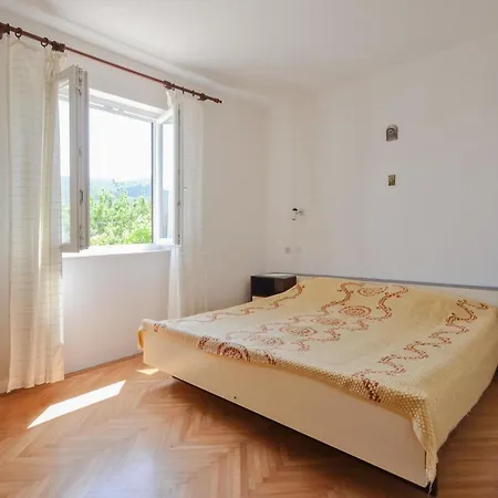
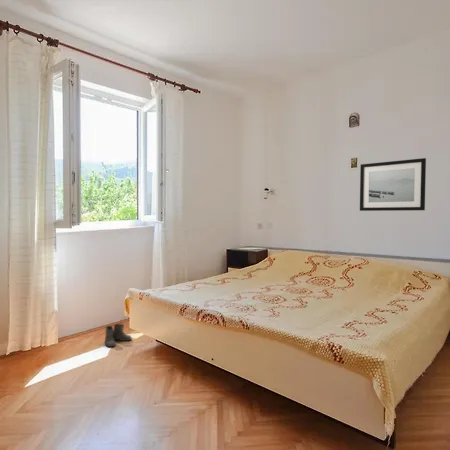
+ boots (115, 334)
+ wall art (390, 186)
